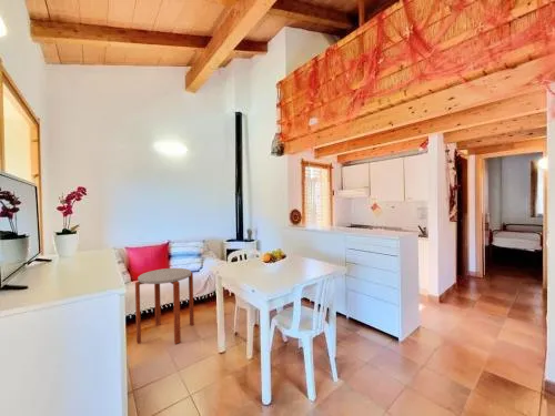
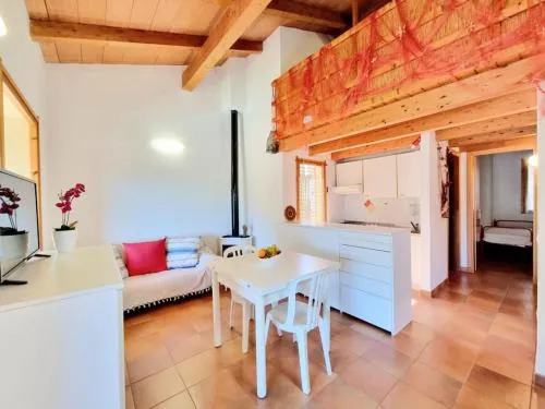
- side table (160, 306)
